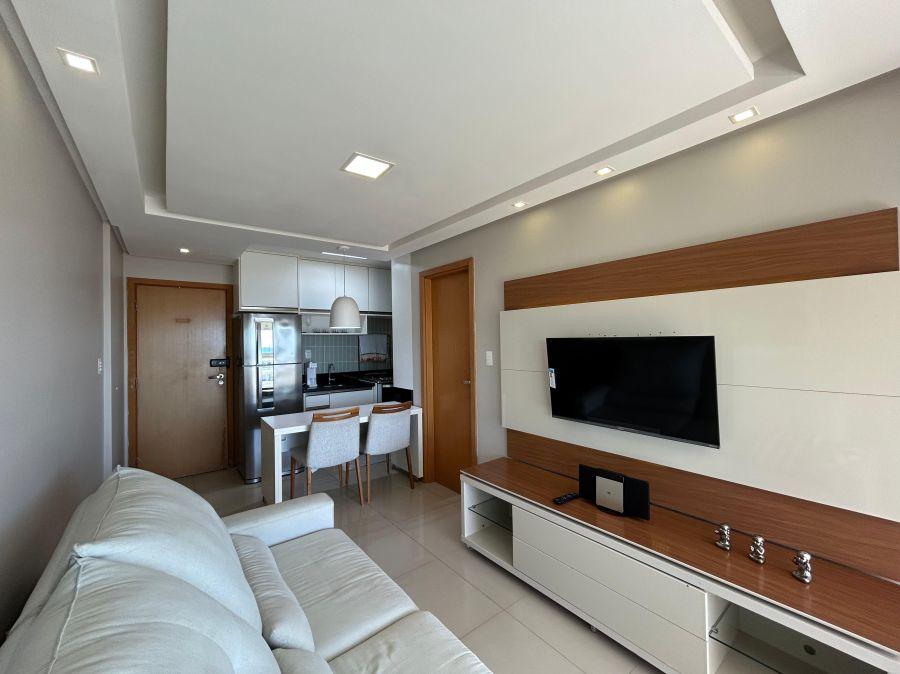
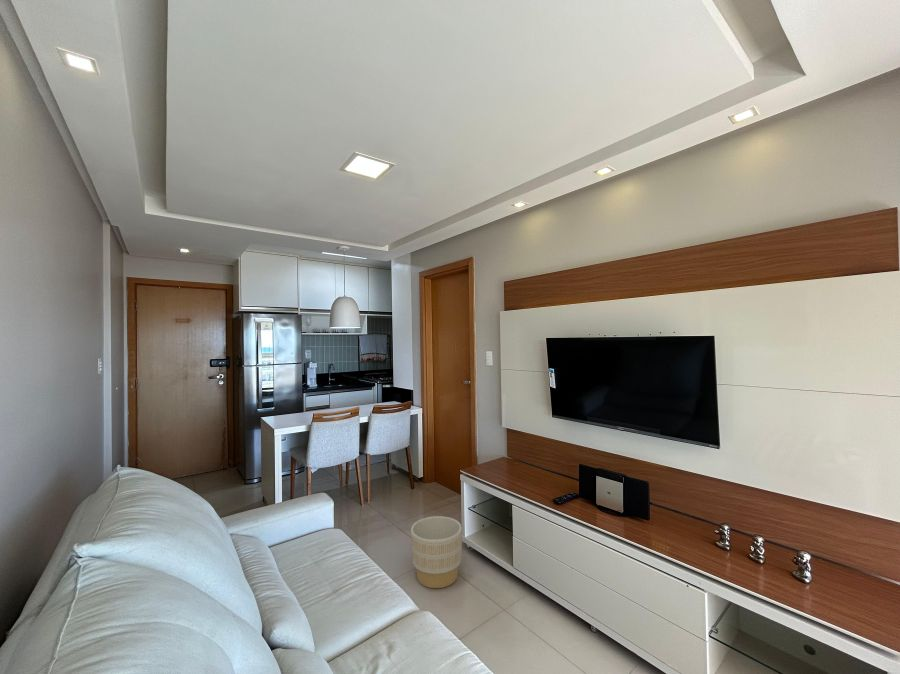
+ planter (436, 551)
